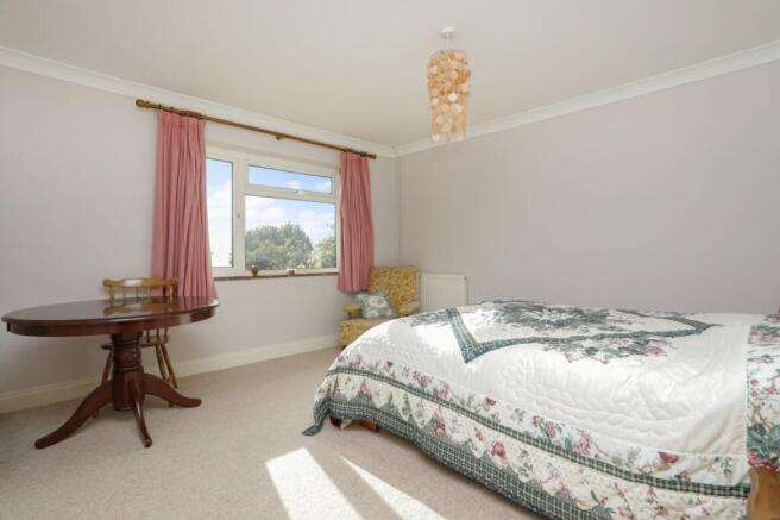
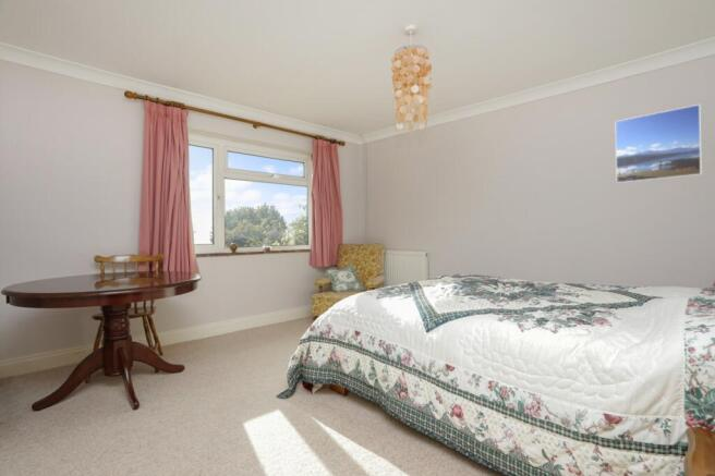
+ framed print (655, 146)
